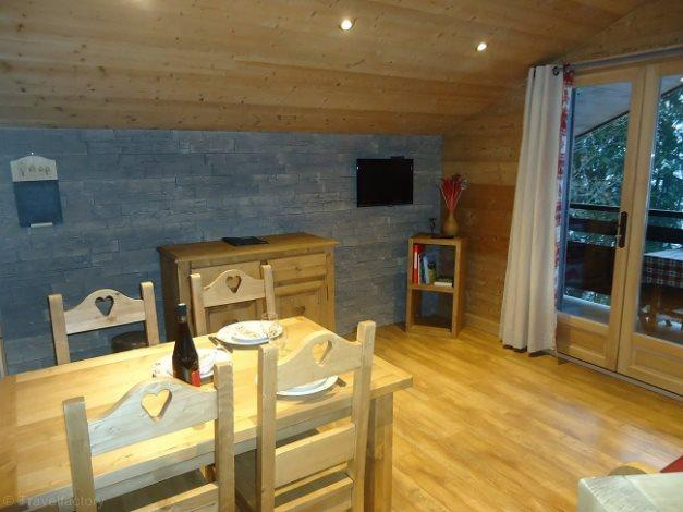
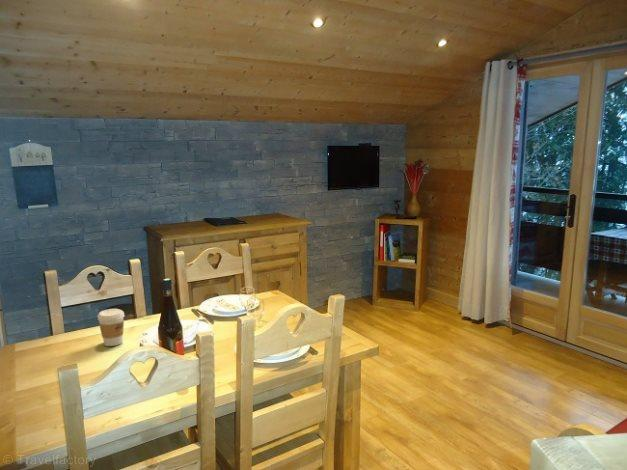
+ coffee cup (112, 327)
